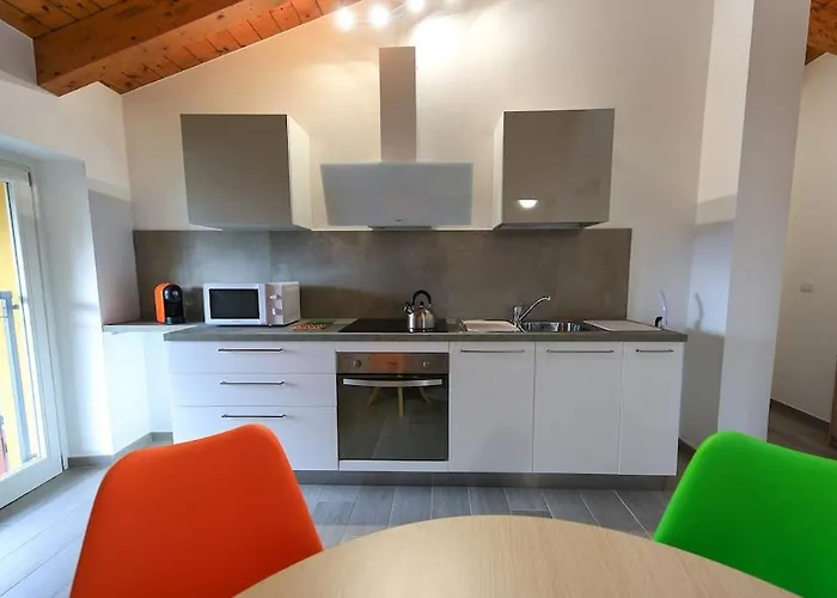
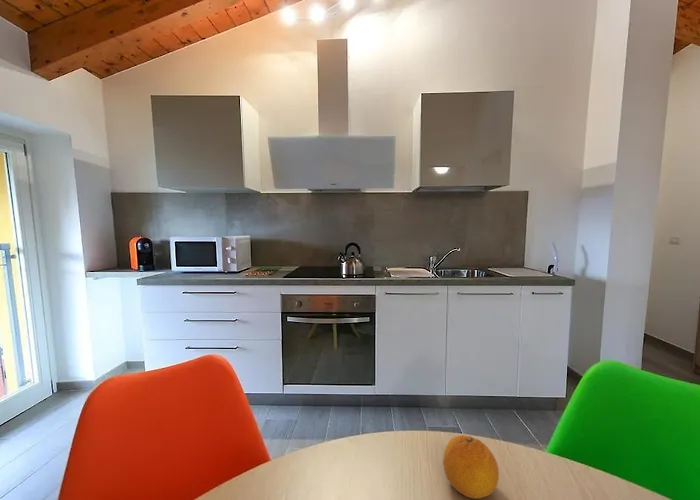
+ fruit (470, 462)
